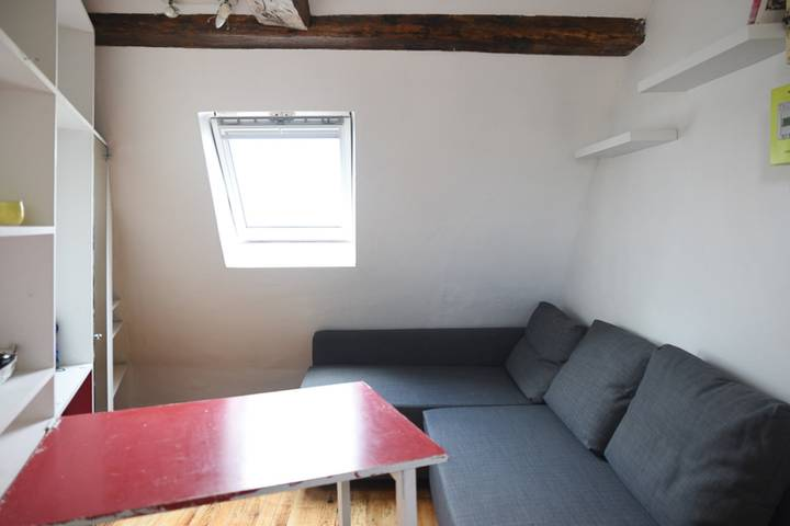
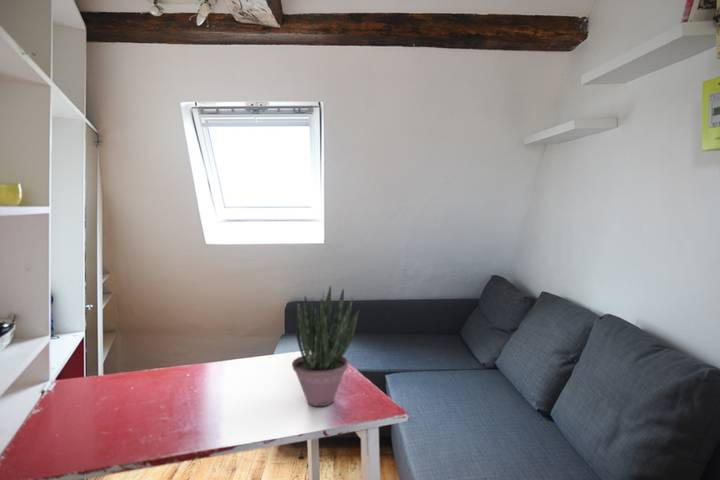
+ potted plant (326, 342)
